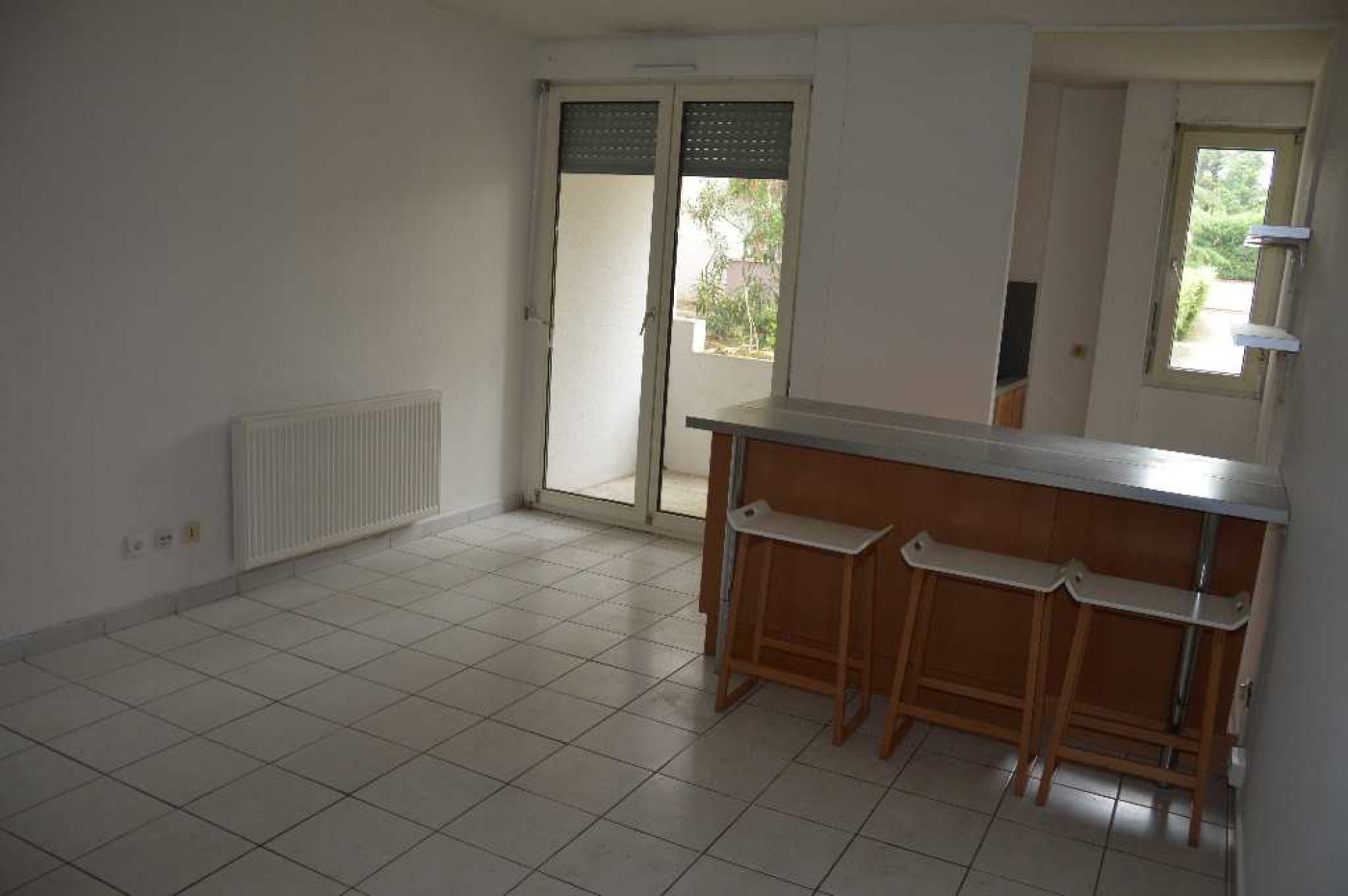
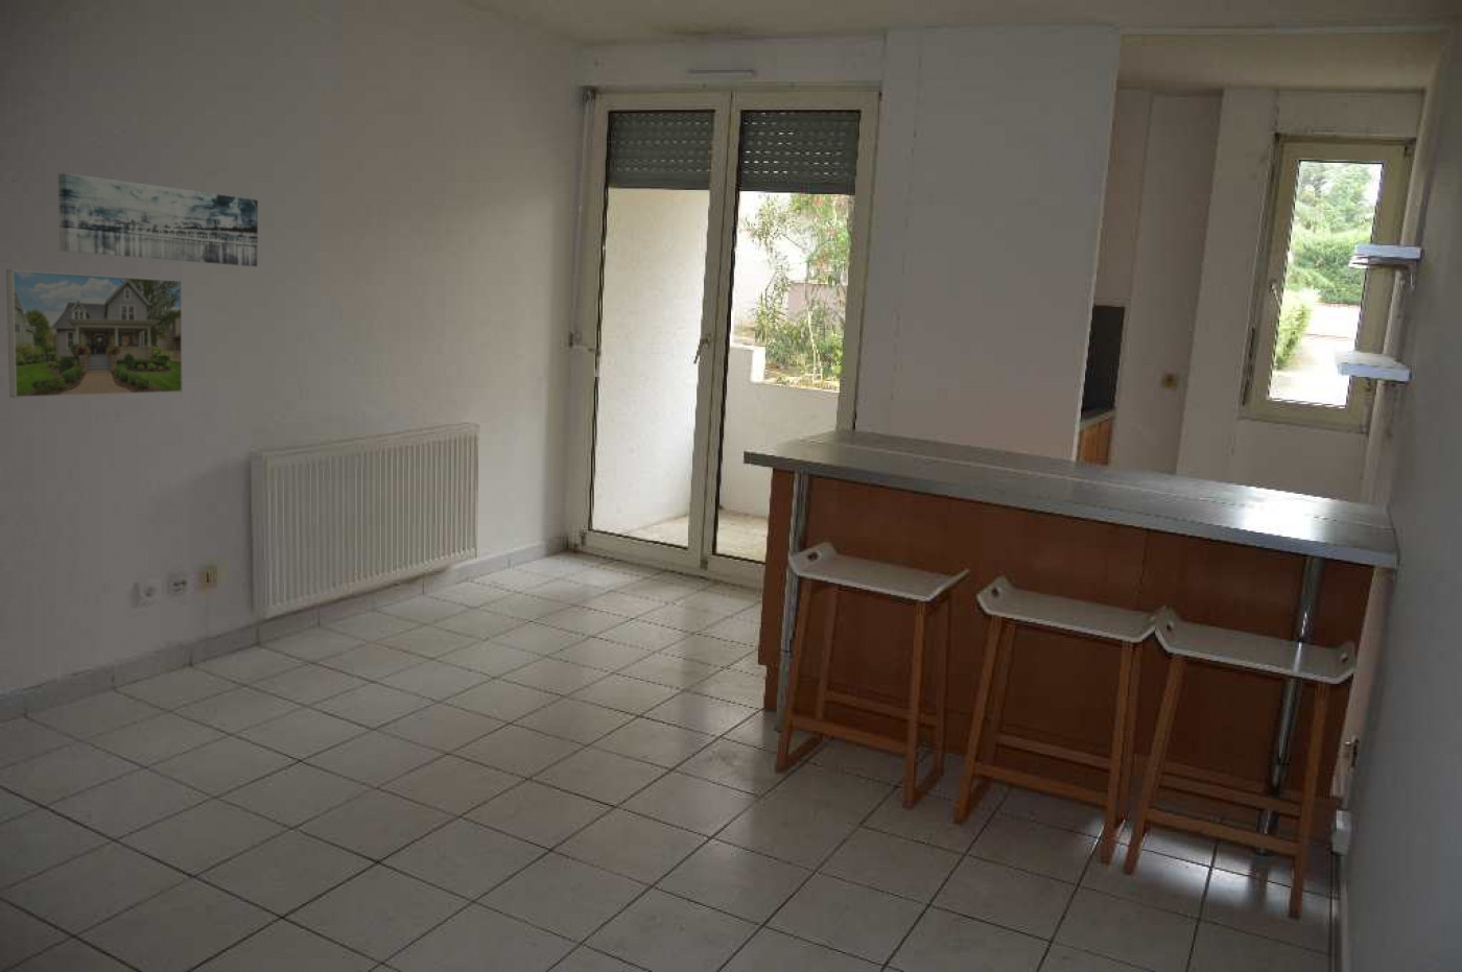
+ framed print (100, 335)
+ wall art (166, 223)
